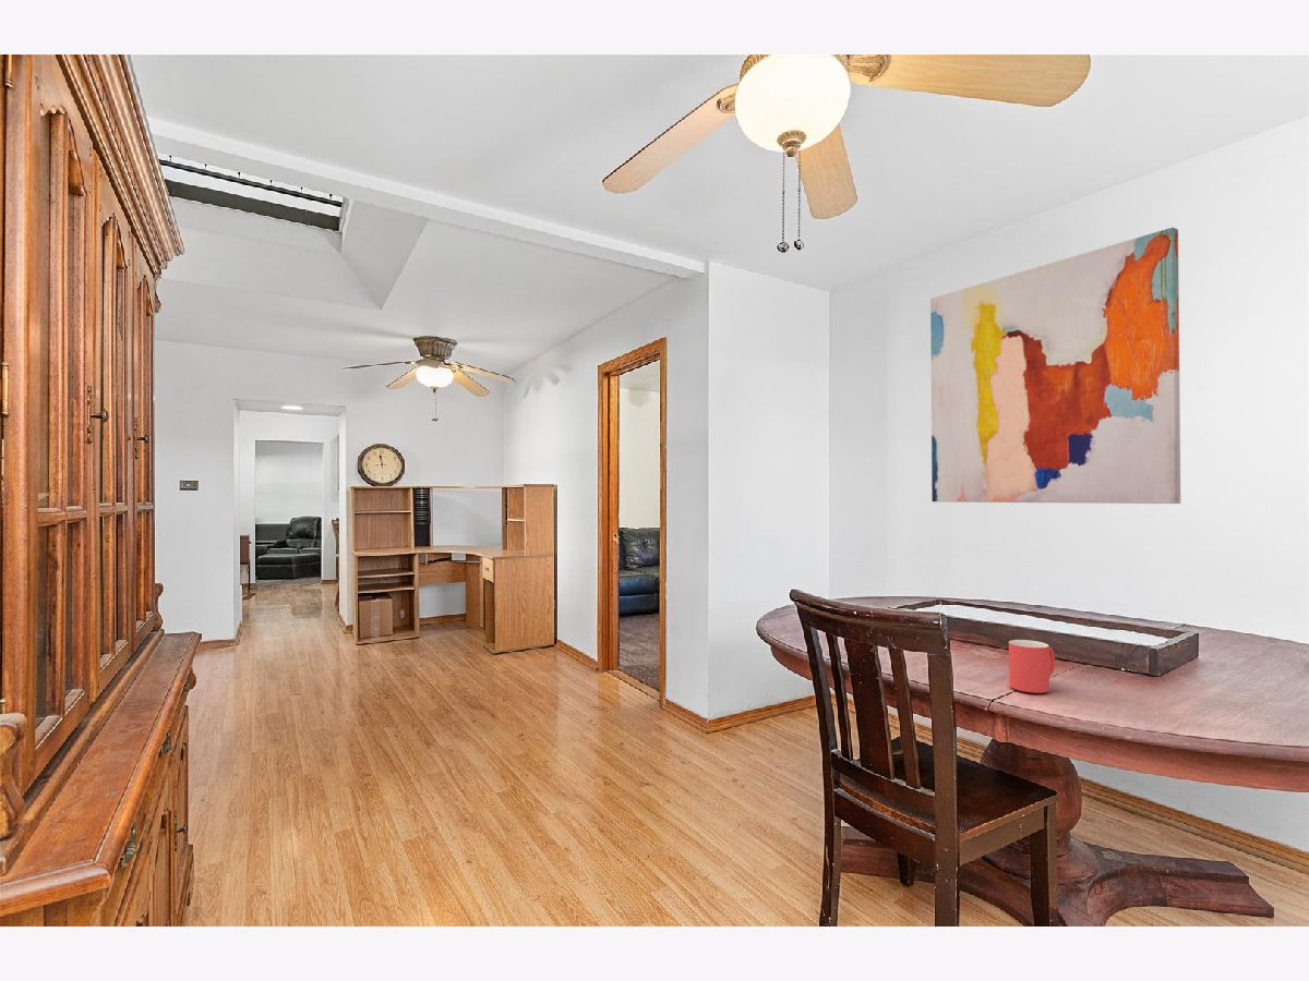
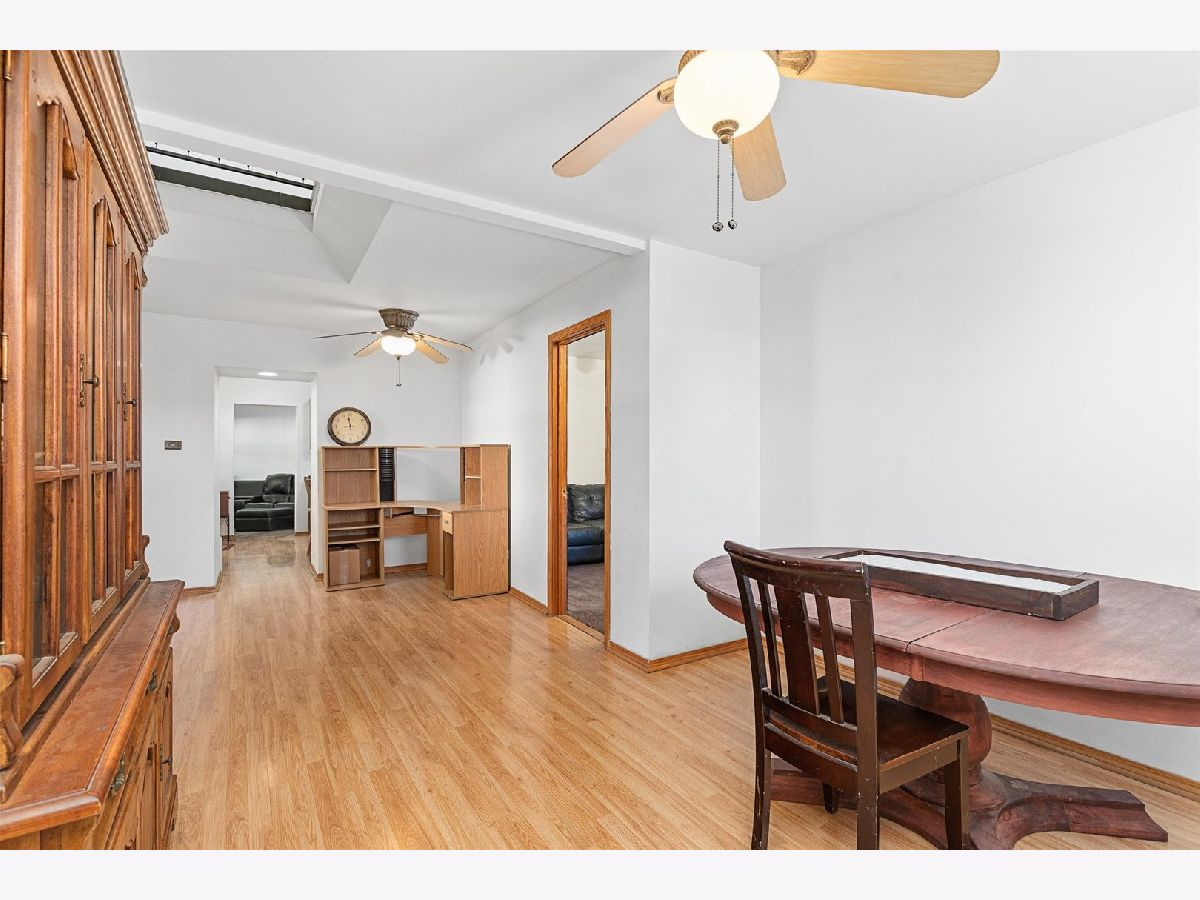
- mug (1034, 665)
- wall art (1036, 385)
